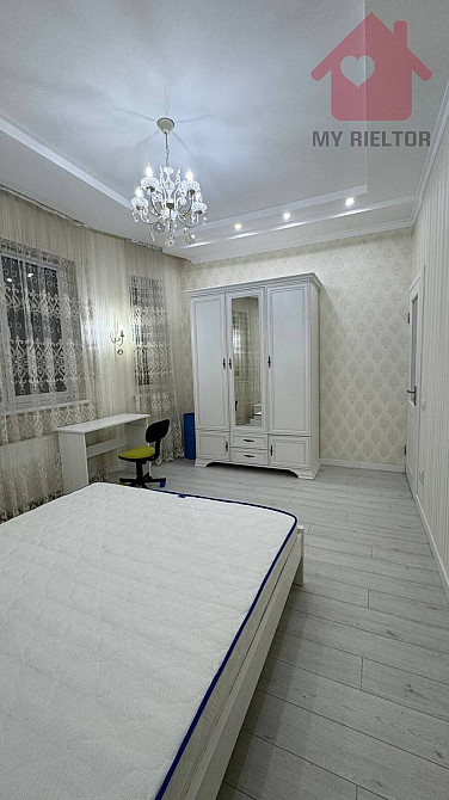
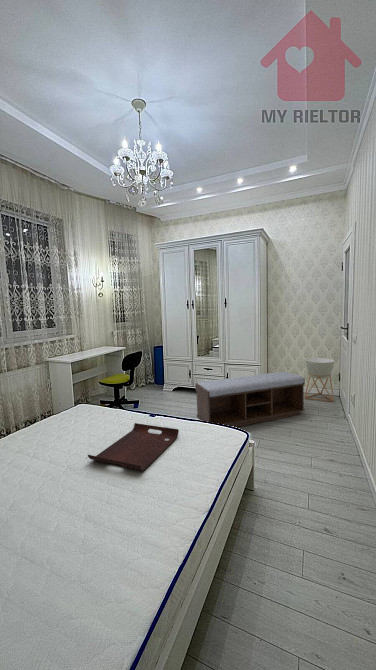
+ bench (251, 398)
+ serving tray (137, 444)
+ planter (319, 378)
